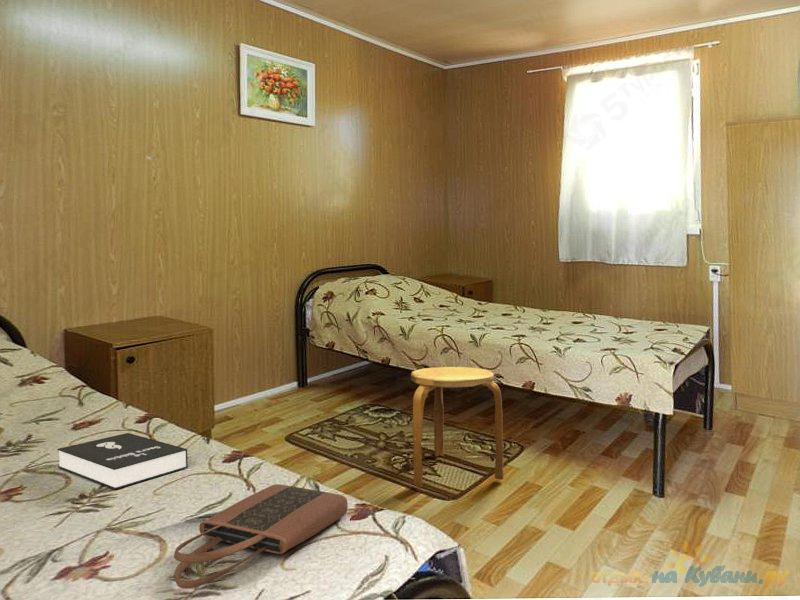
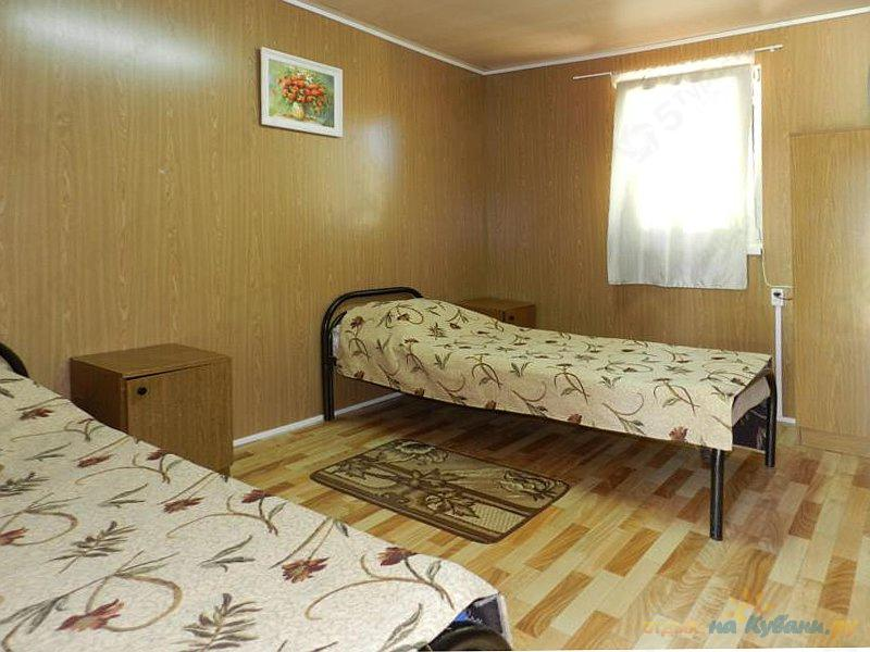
- stool (442, 423)
- tote bag (255, 527)
- booklet (122, 458)
